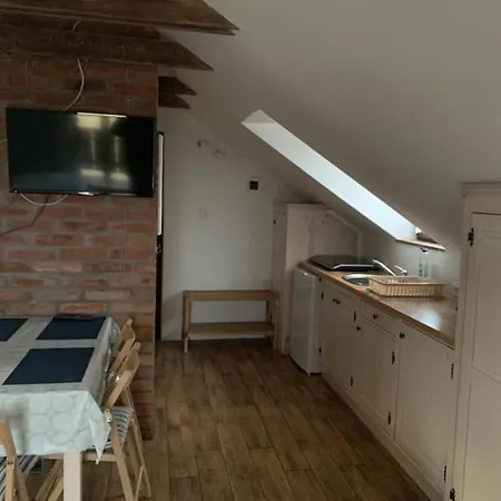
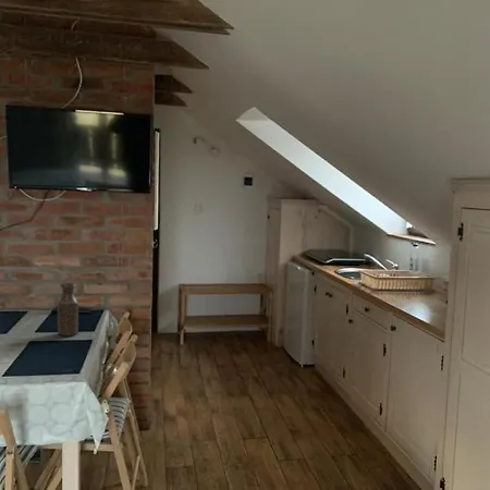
+ bottle (68, 308)
